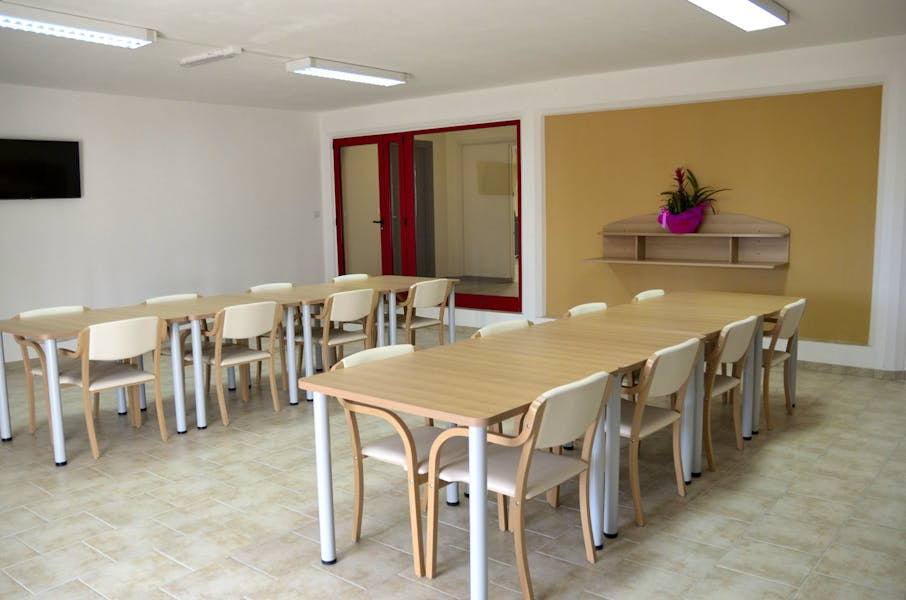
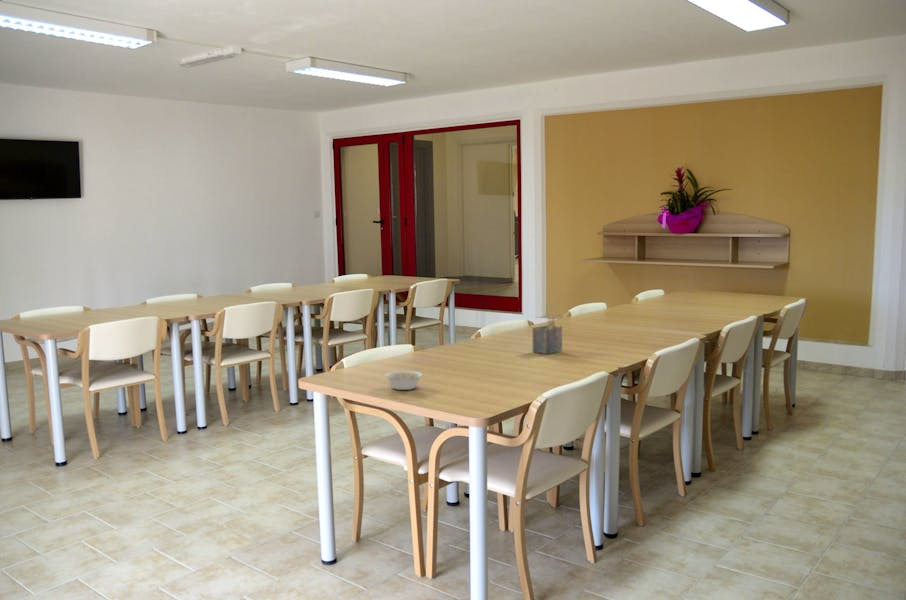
+ legume (405, 379)
+ napkin holder (547, 334)
